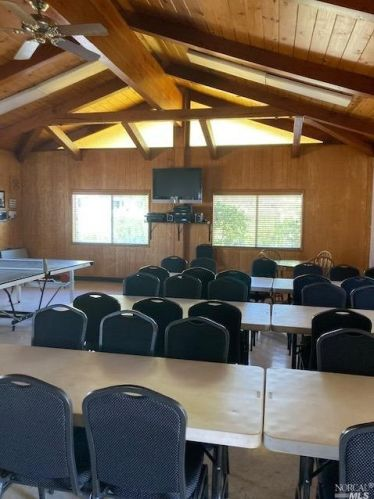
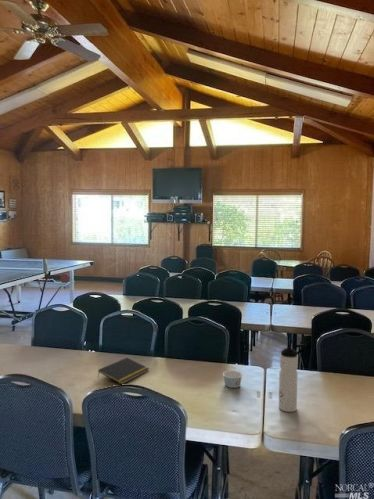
+ water bottle (288, 377)
+ notepad (124, 370)
+ paper cup (232, 379)
